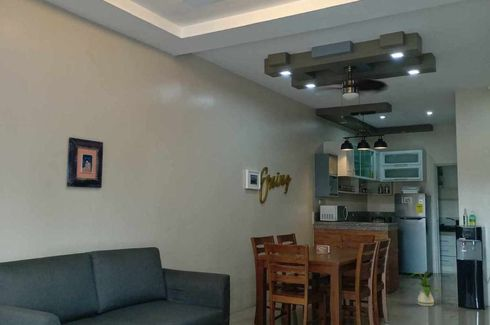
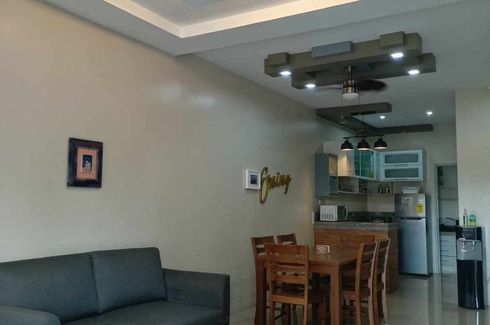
- house plant (426, 286)
